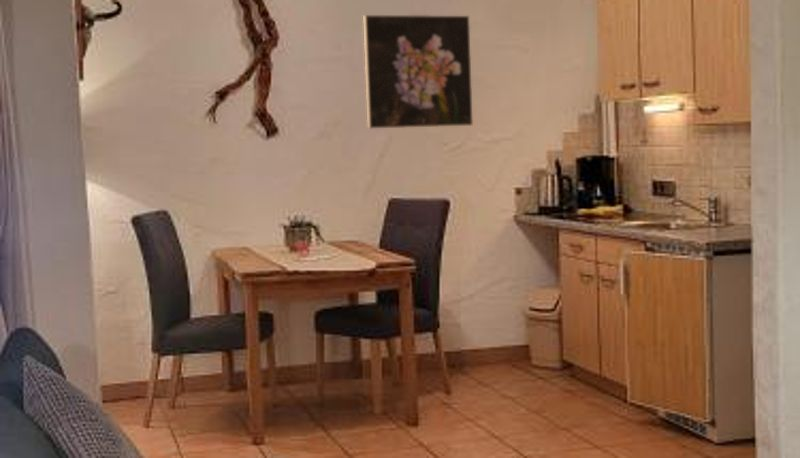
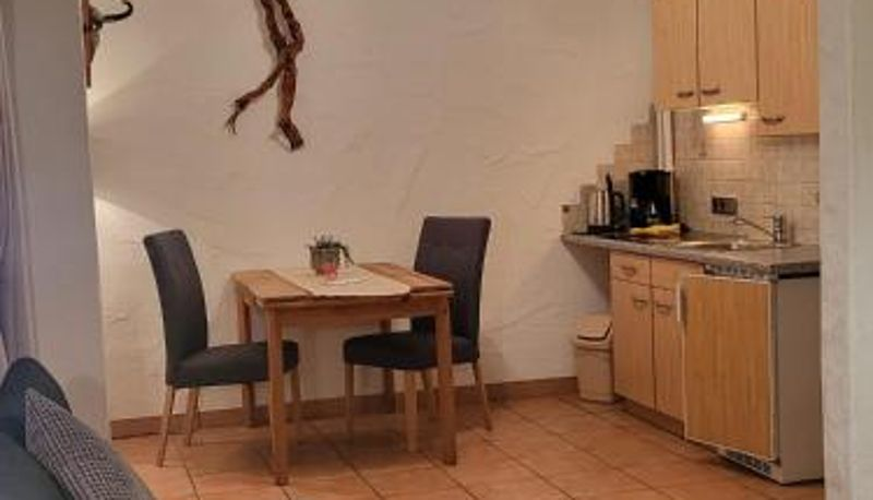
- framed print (419, 71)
